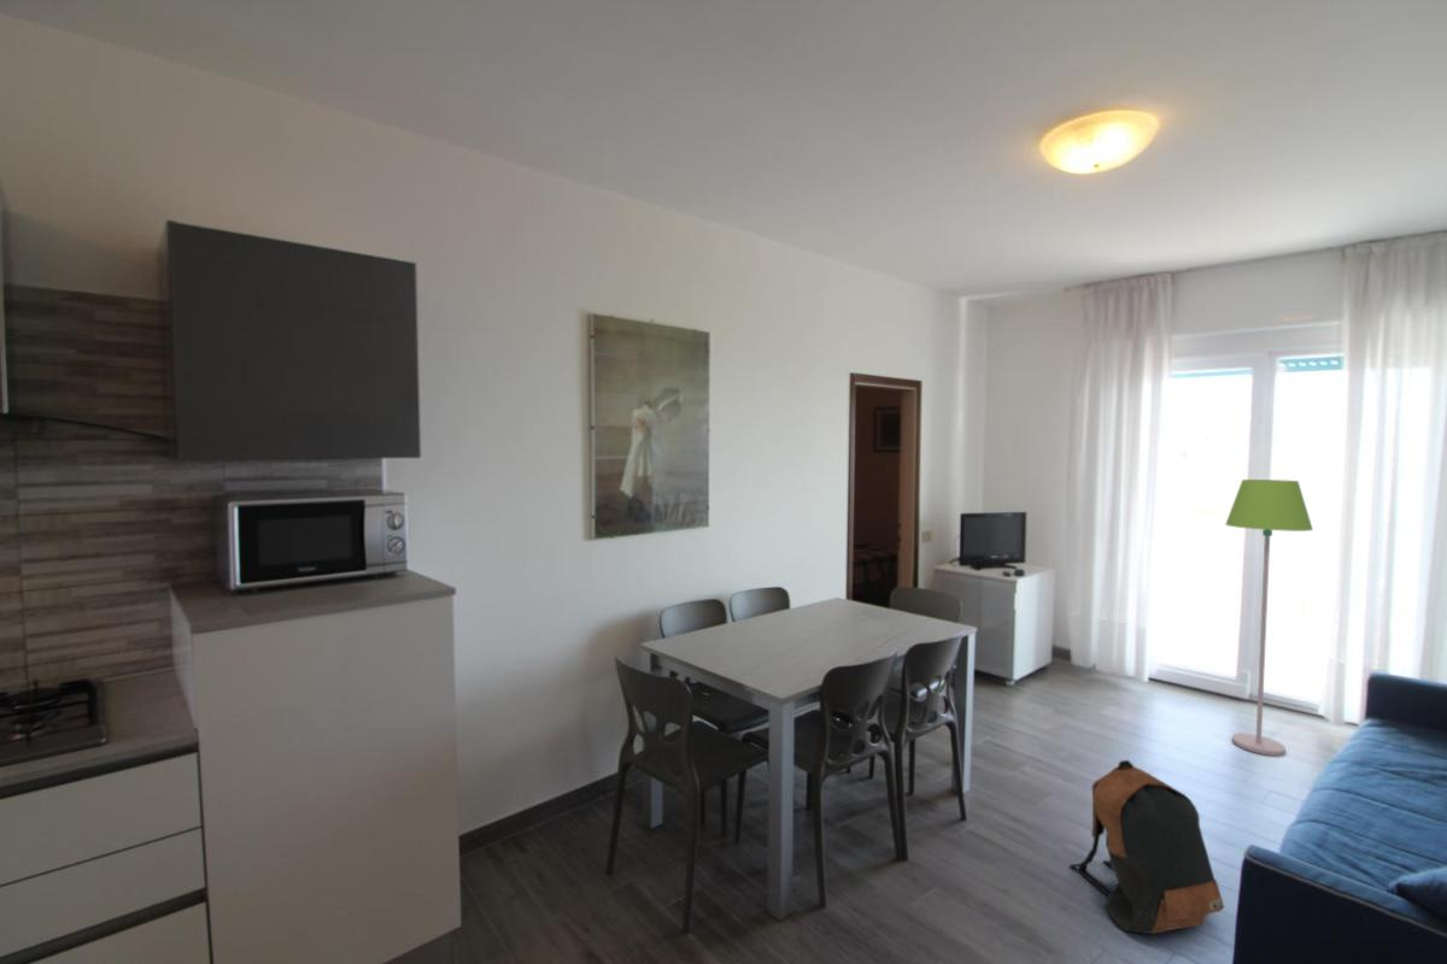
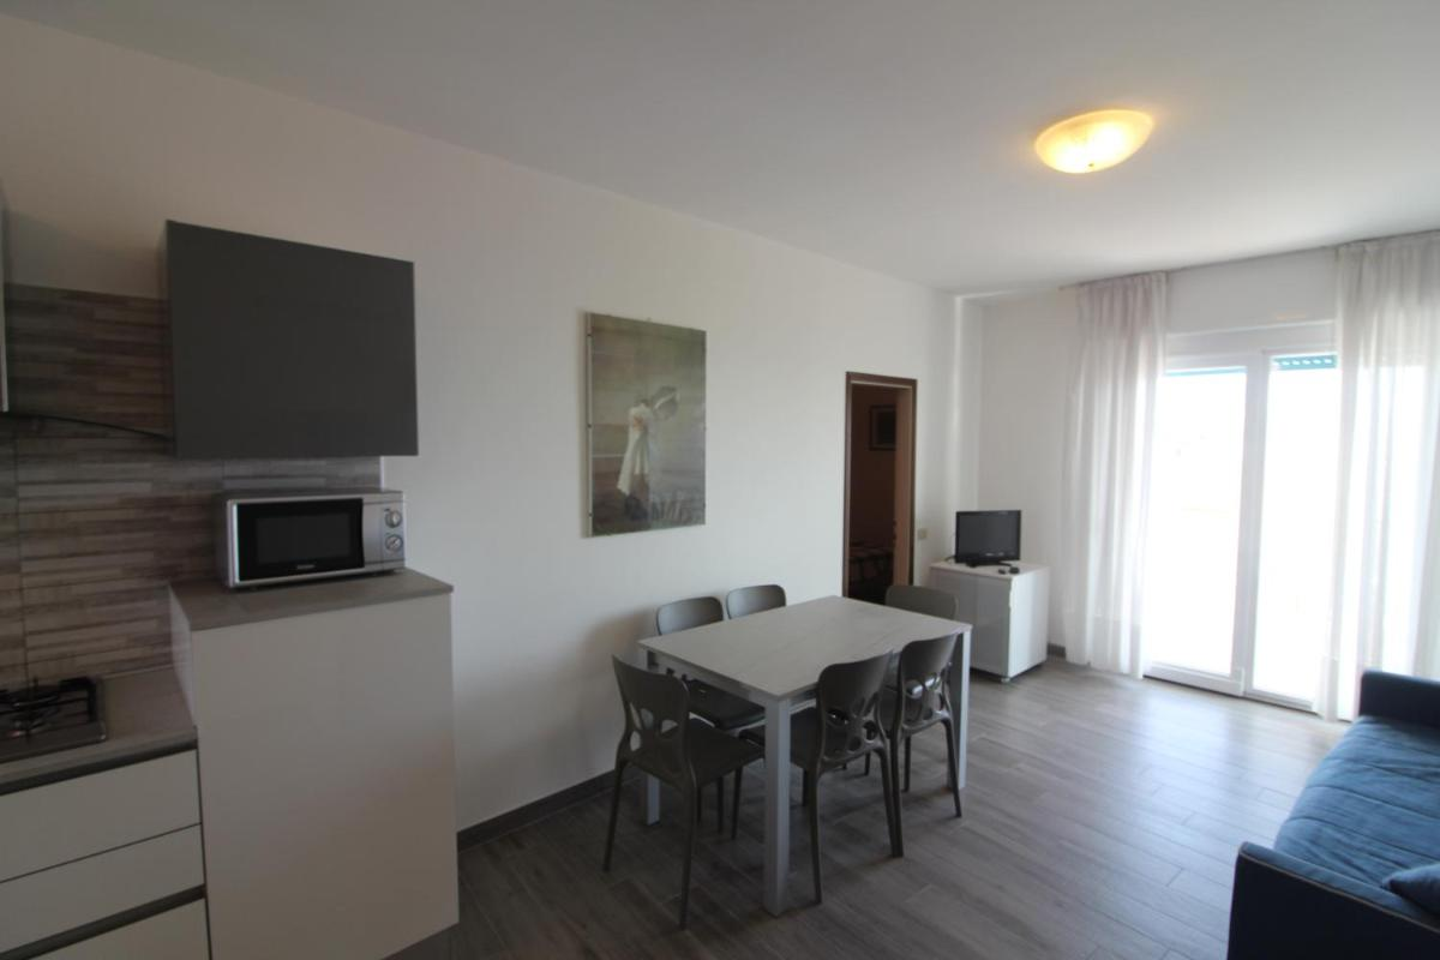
- floor lamp (1264, 613)
- backpack (1140, 837)
